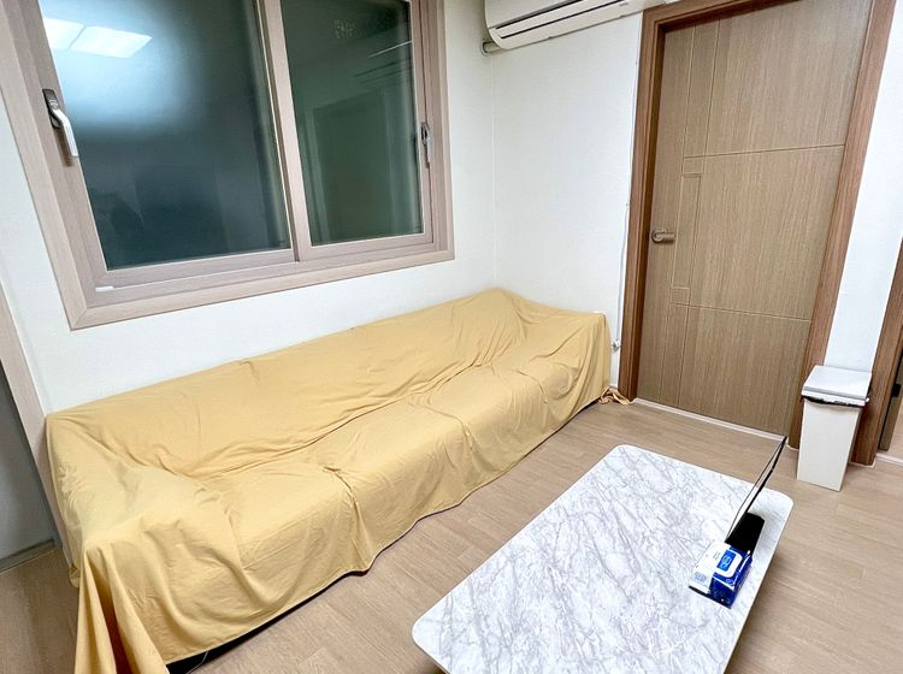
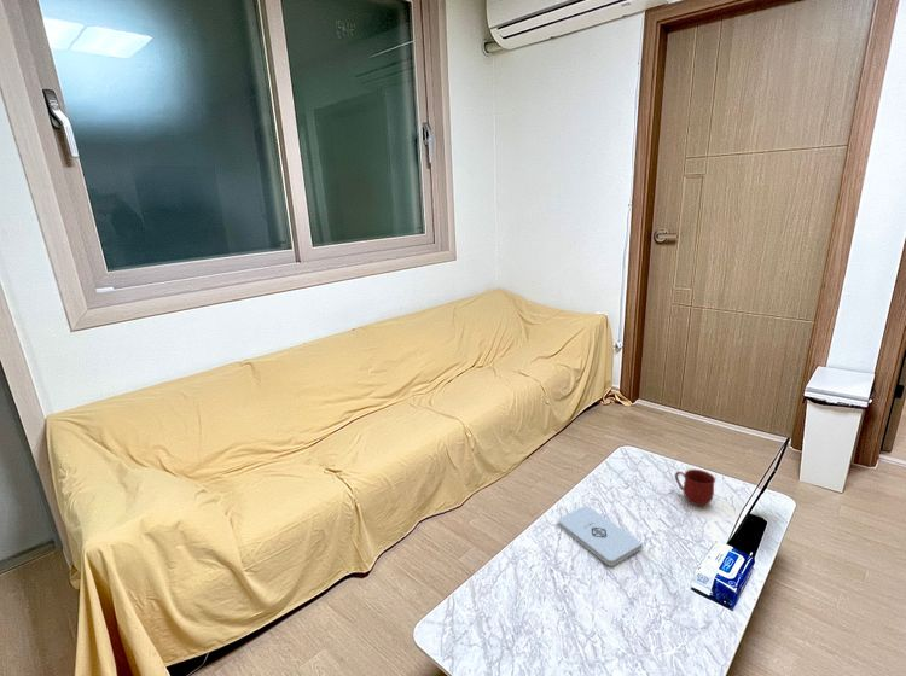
+ mug (692, 486)
+ notepad (597, 532)
